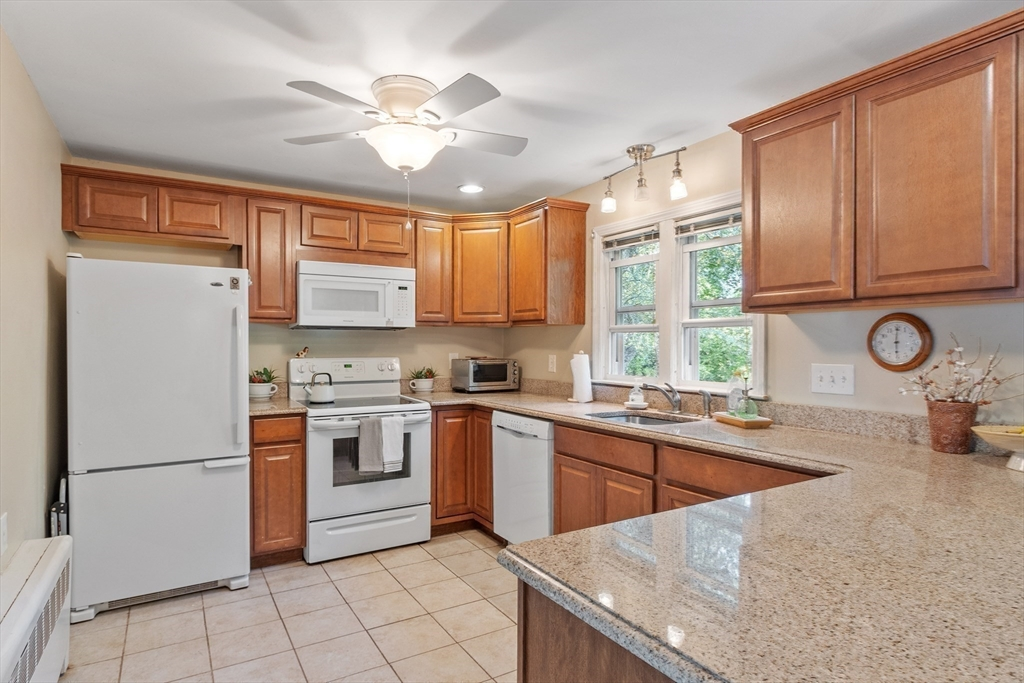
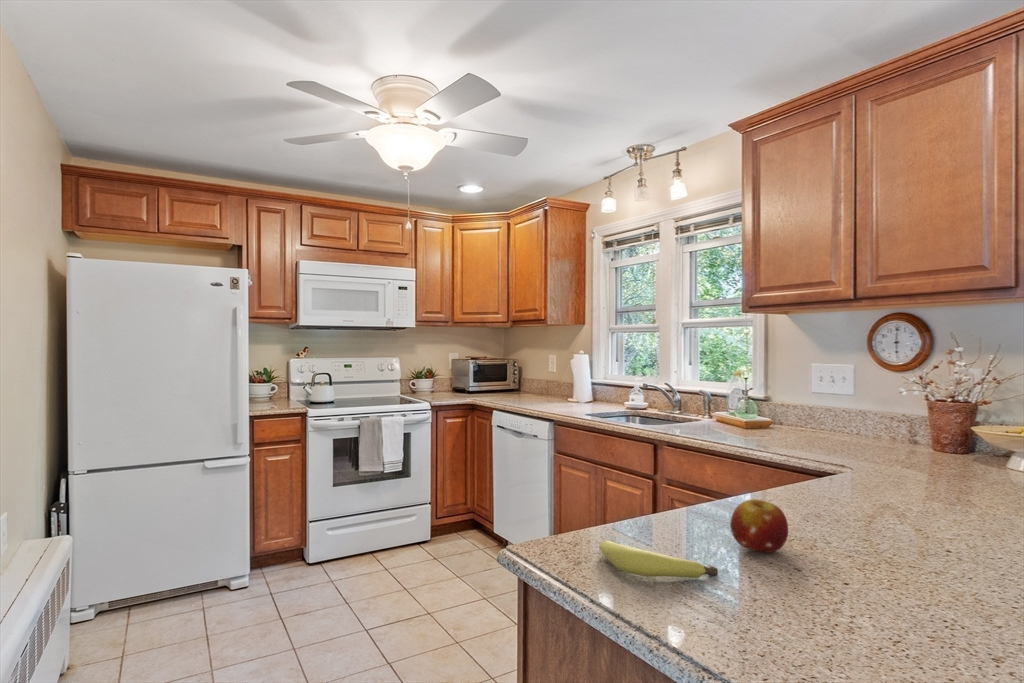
+ fruit (758, 525)
+ banana (644, 556)
